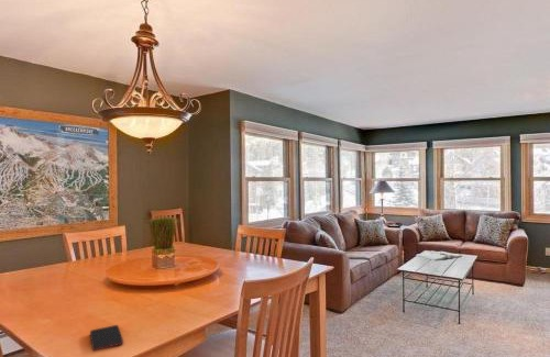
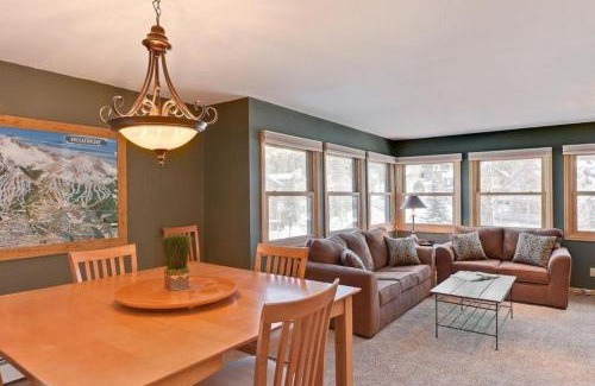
- smartphone (106, 336)
